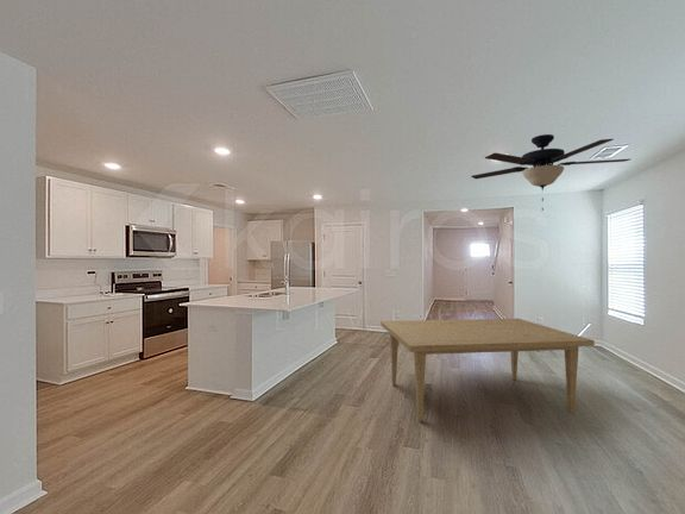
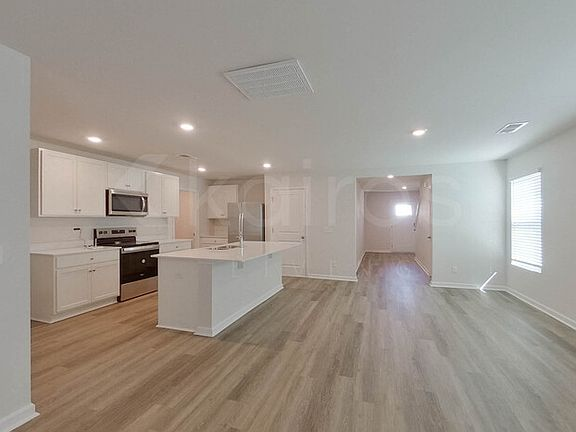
- ceiling fan (542, 175)
- dining table (472, 352)
